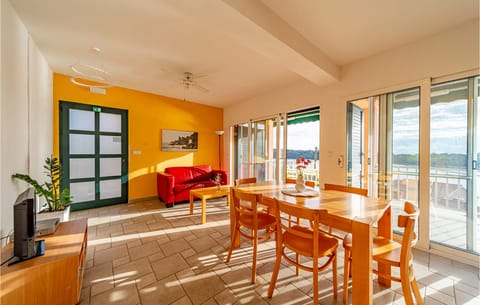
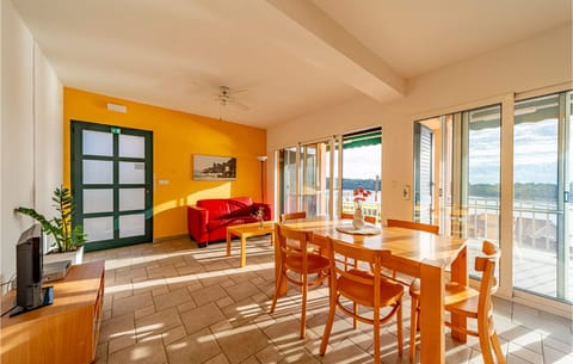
- ceiling light fixture (95, 68)
